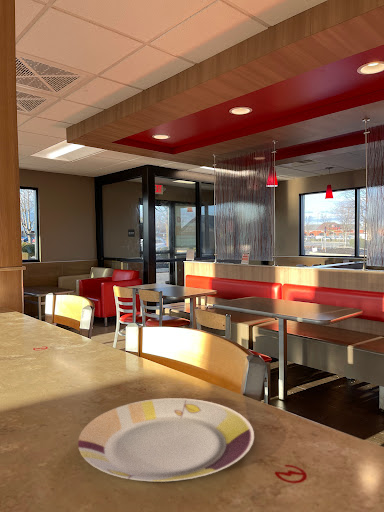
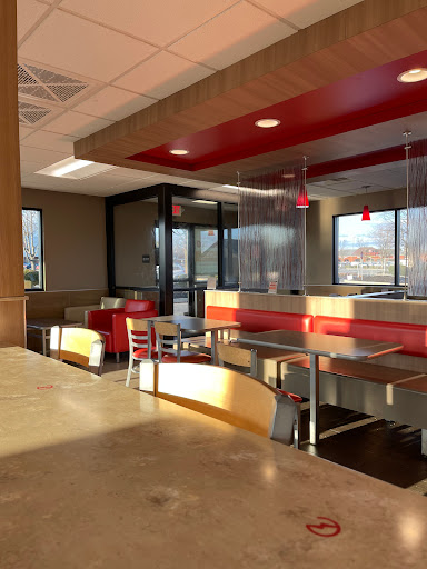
- plate (167, 437)
